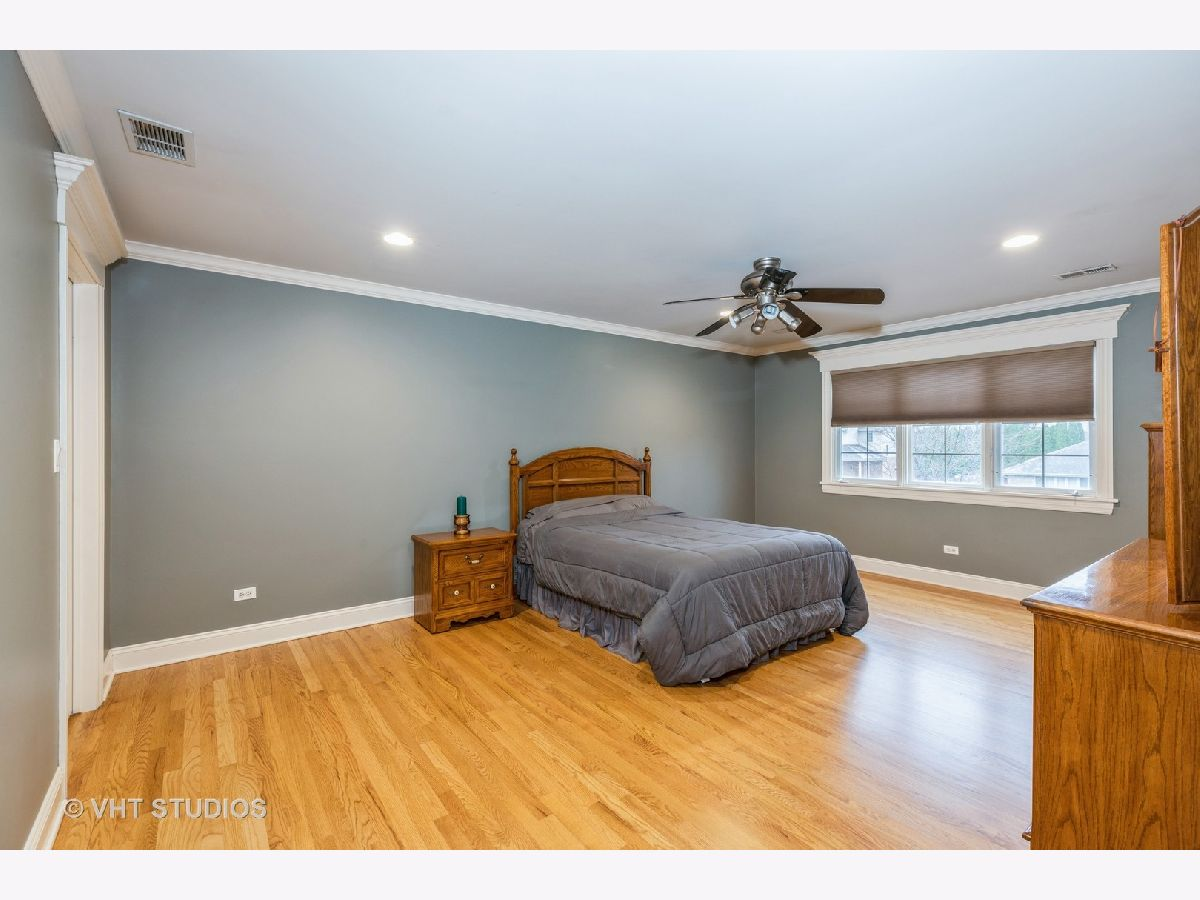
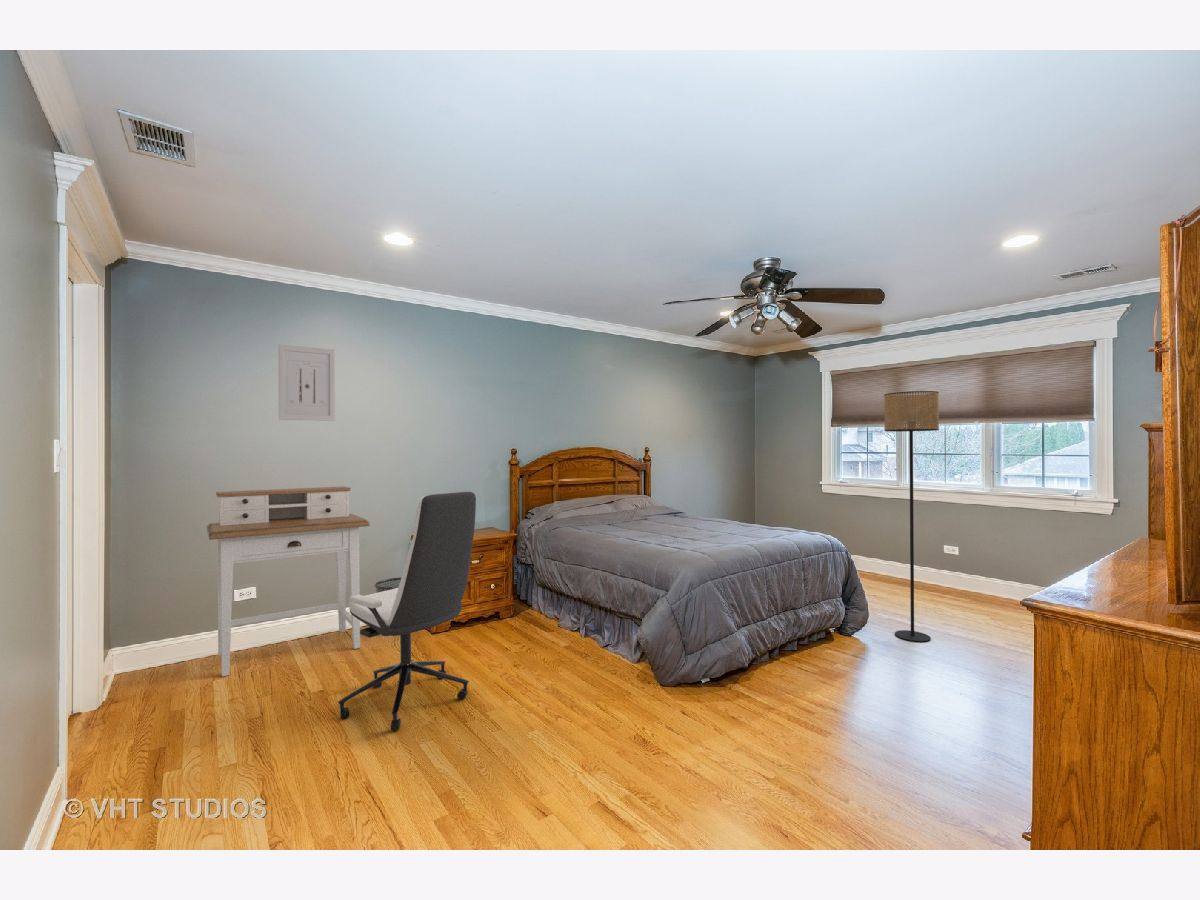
+ waste bin (394, 588)
+ desk (289, 557)
+ floor lamp (911, 515)
+ wall art (307, 383)
+ office chair (410, 596)
